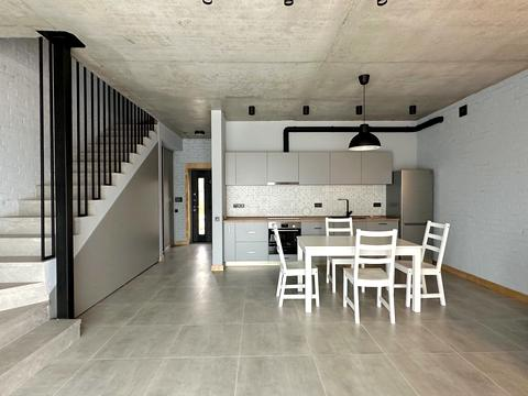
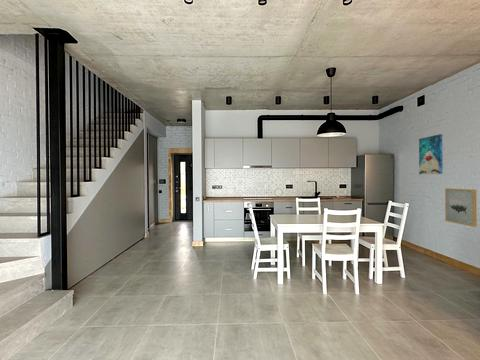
+ wall art (459, 206)
+ wall art (430, 155)
